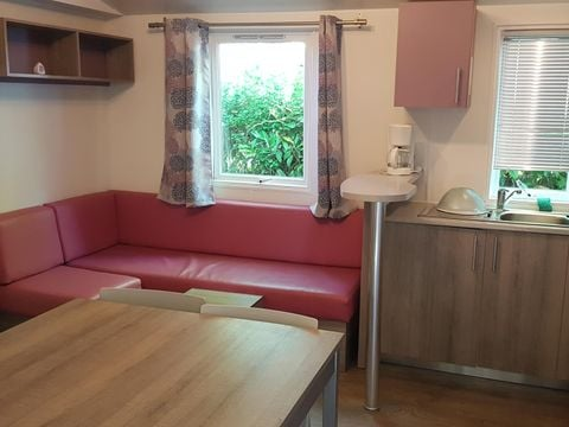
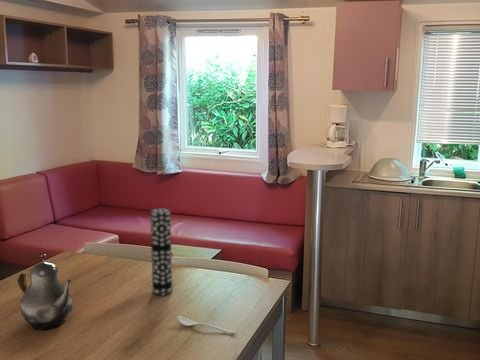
+ spoon (206, 324)
+ teapot (45, 288)
+ vase (161, 251)
